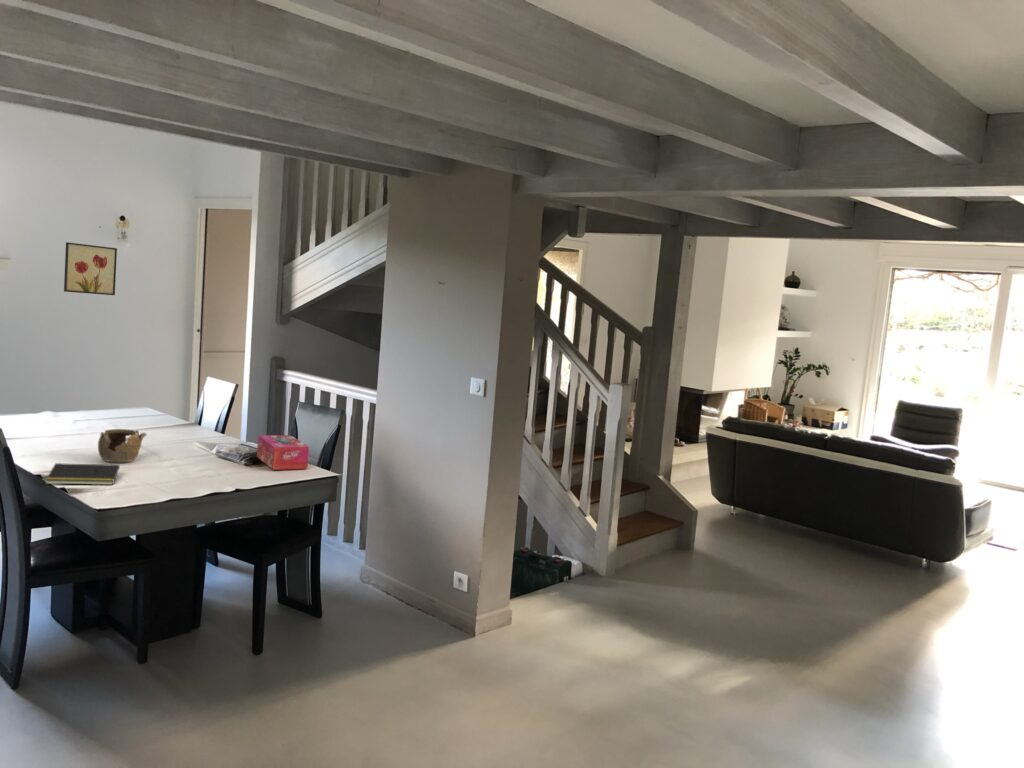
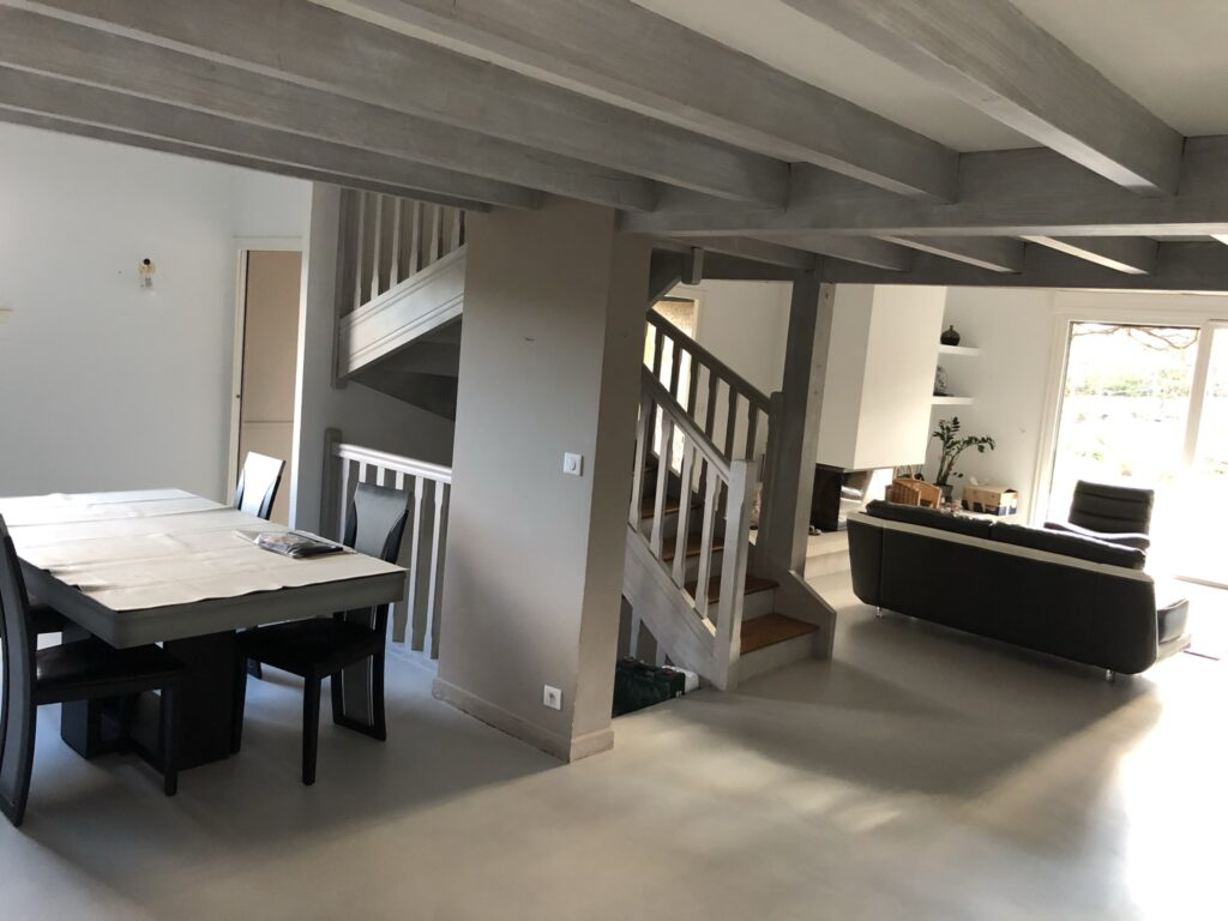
- teapot (124, 445)
- tissue box (282, 451)
- notepad (83, 473)
- wall art (90, 269)
